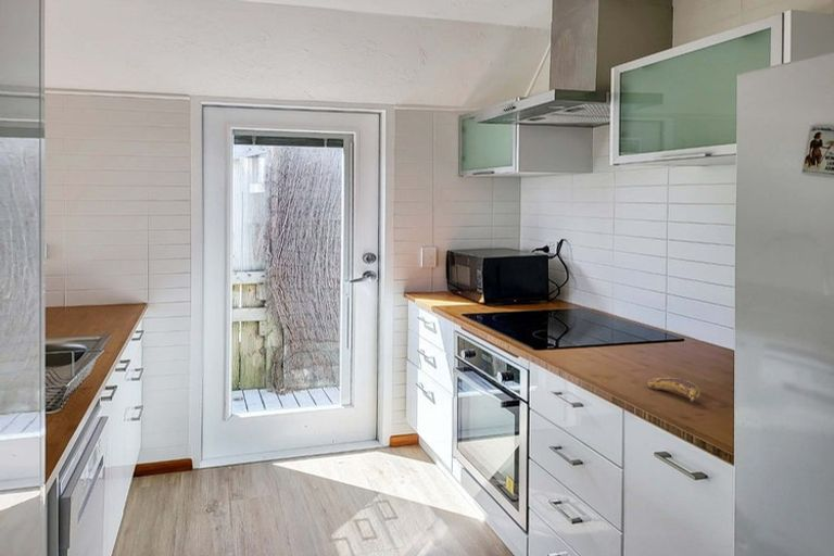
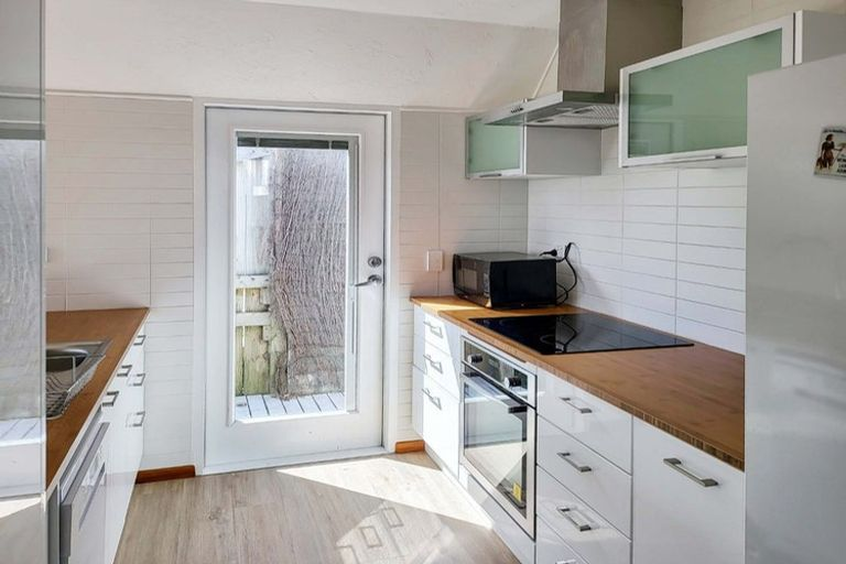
- banana (673, 386)
